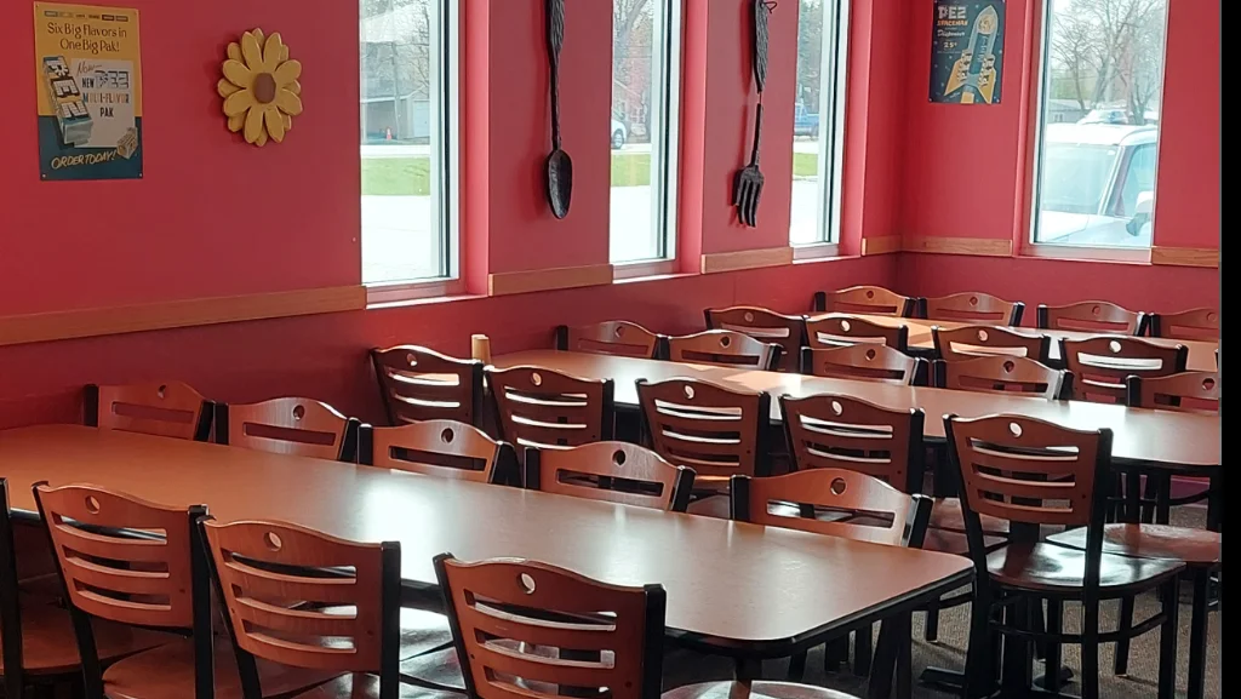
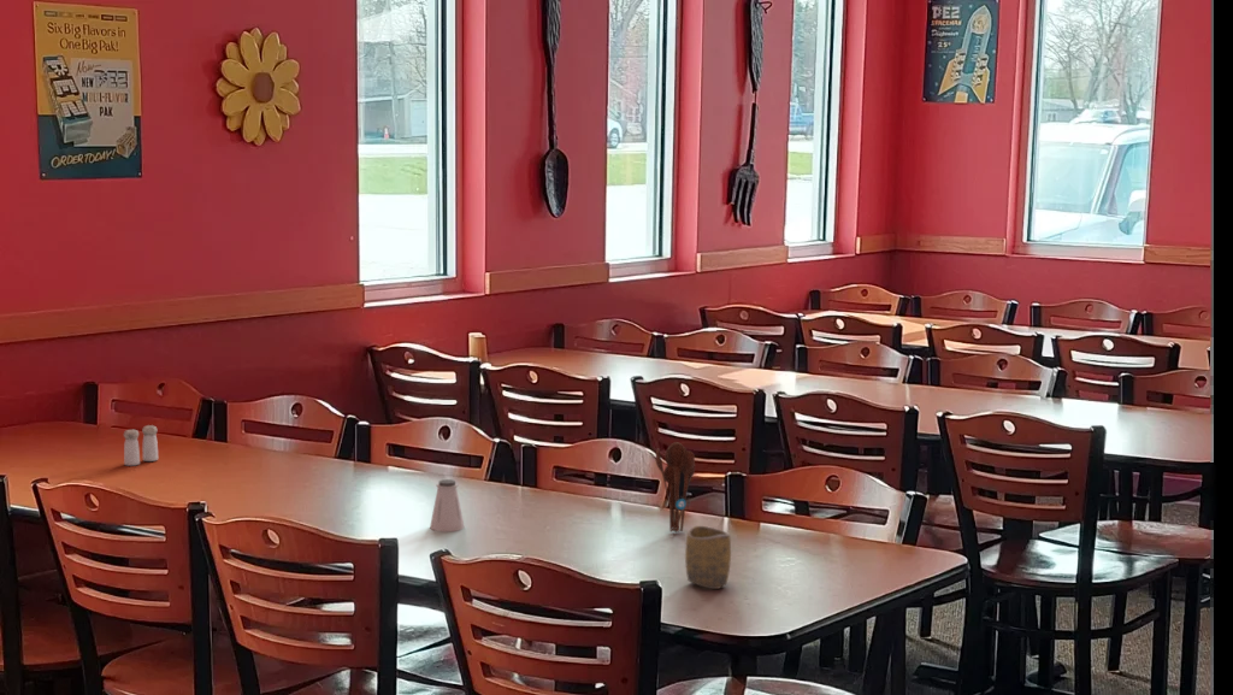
+ salt and pepper shaker (143, 444)
+ cup (708, 556)
+ utensil holder (676, 485)
+ saltshaker (447, 503)
